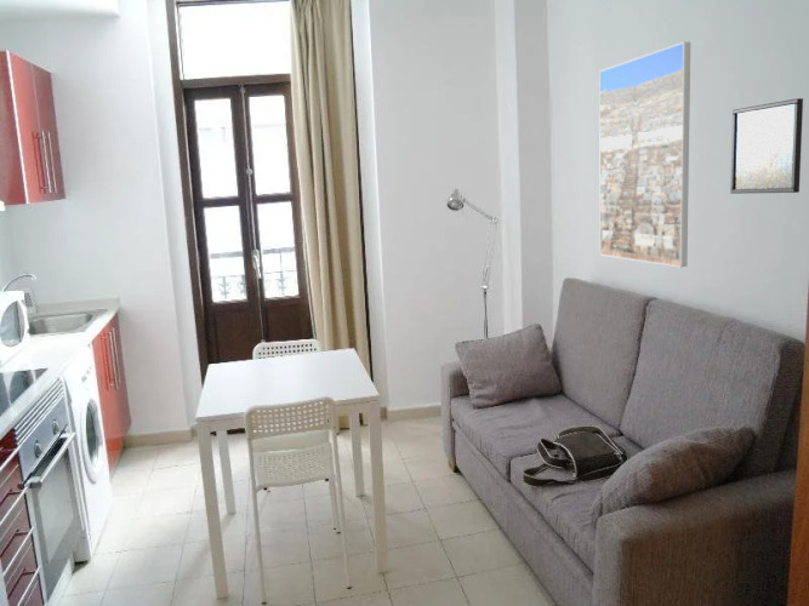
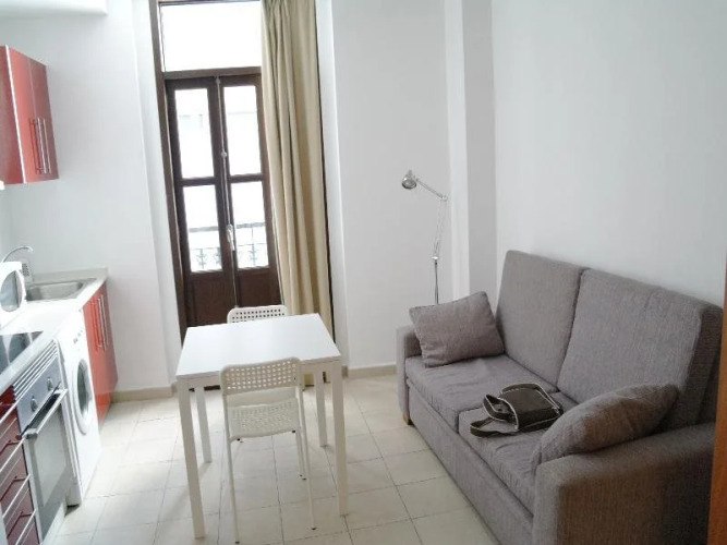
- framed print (764, 149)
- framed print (639, 161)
